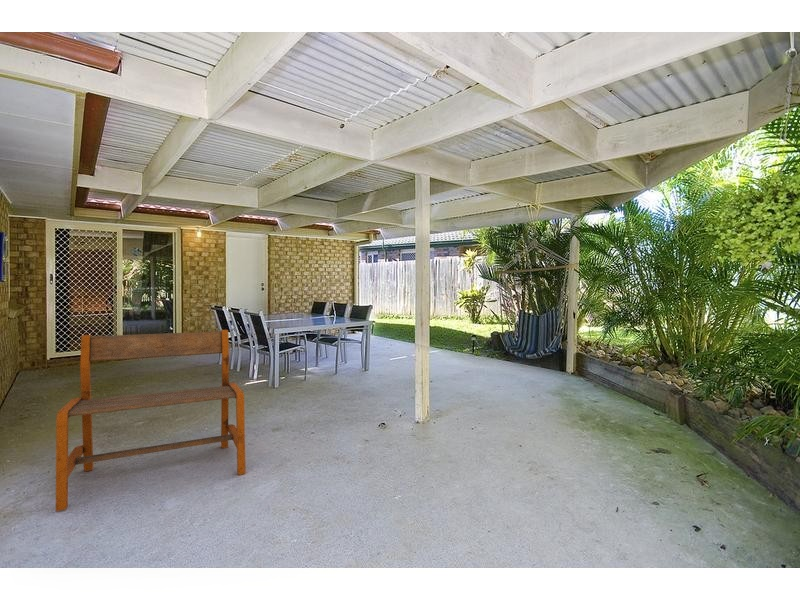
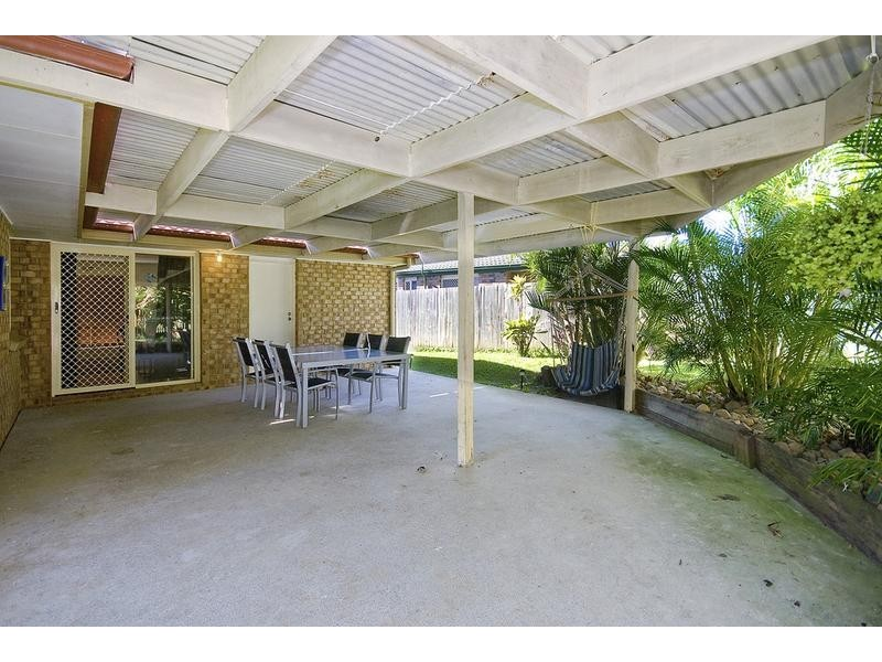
- bench (159, 404)
